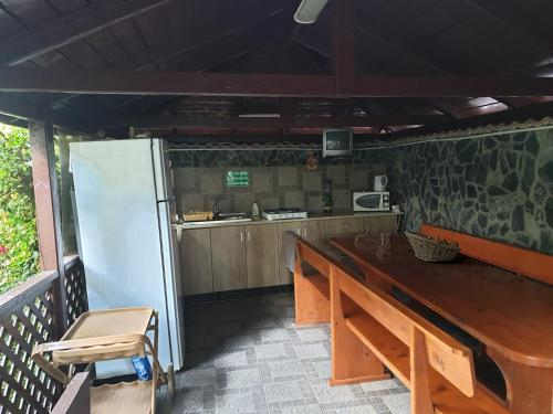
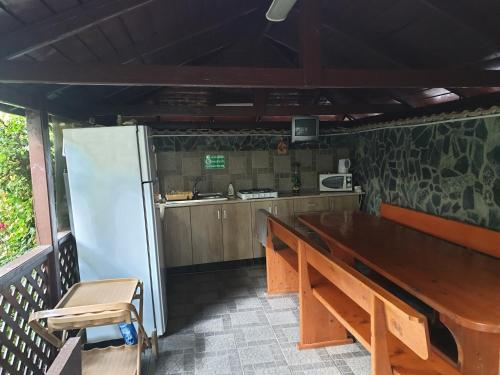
- fruit basket (431, 244)
